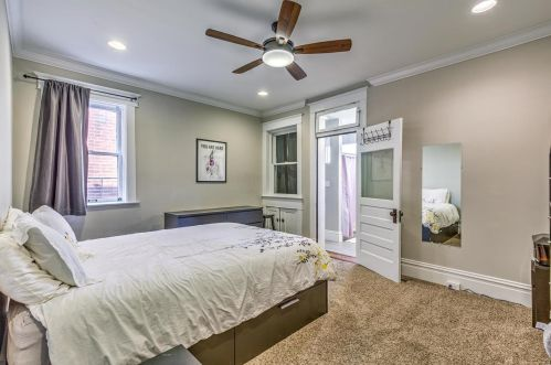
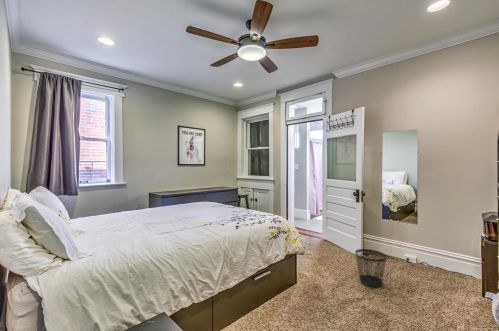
+ wastebasket (370, 268)
